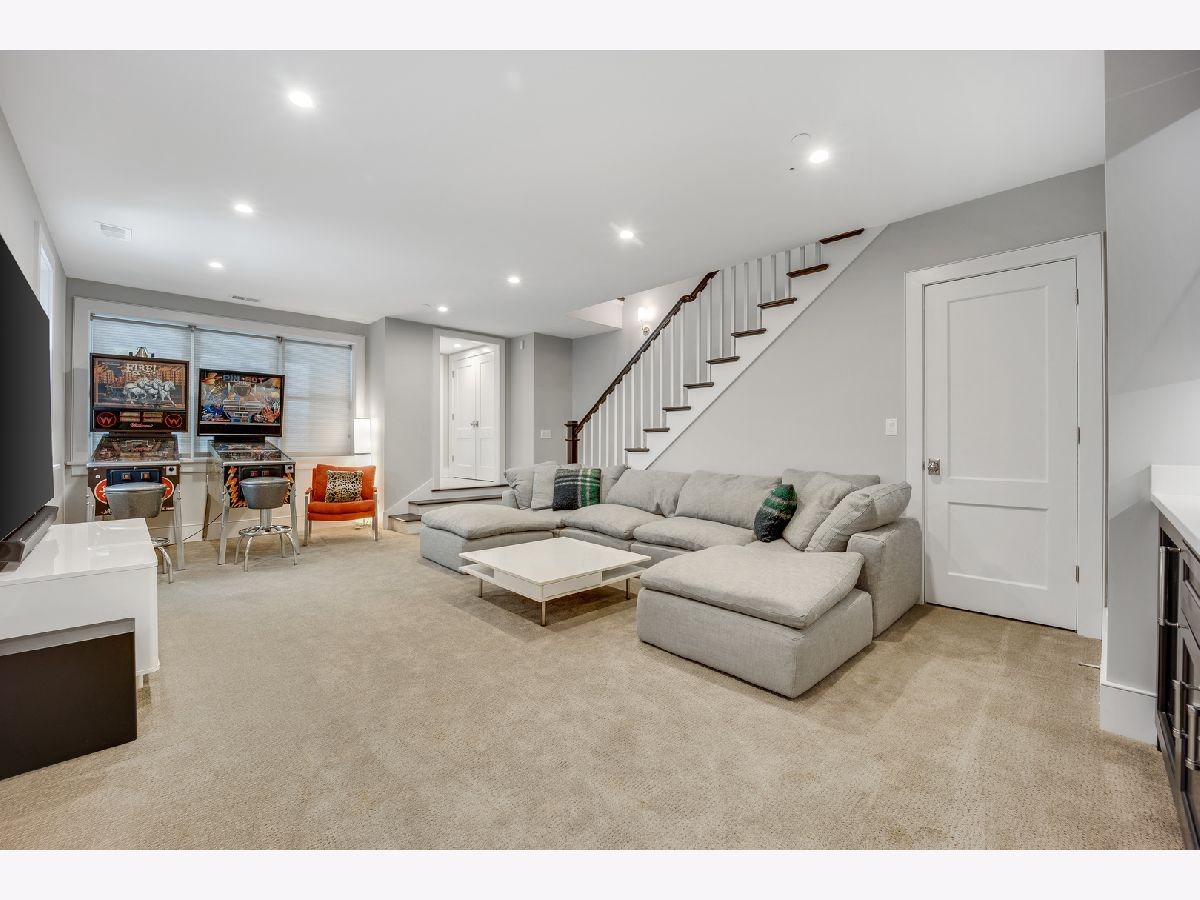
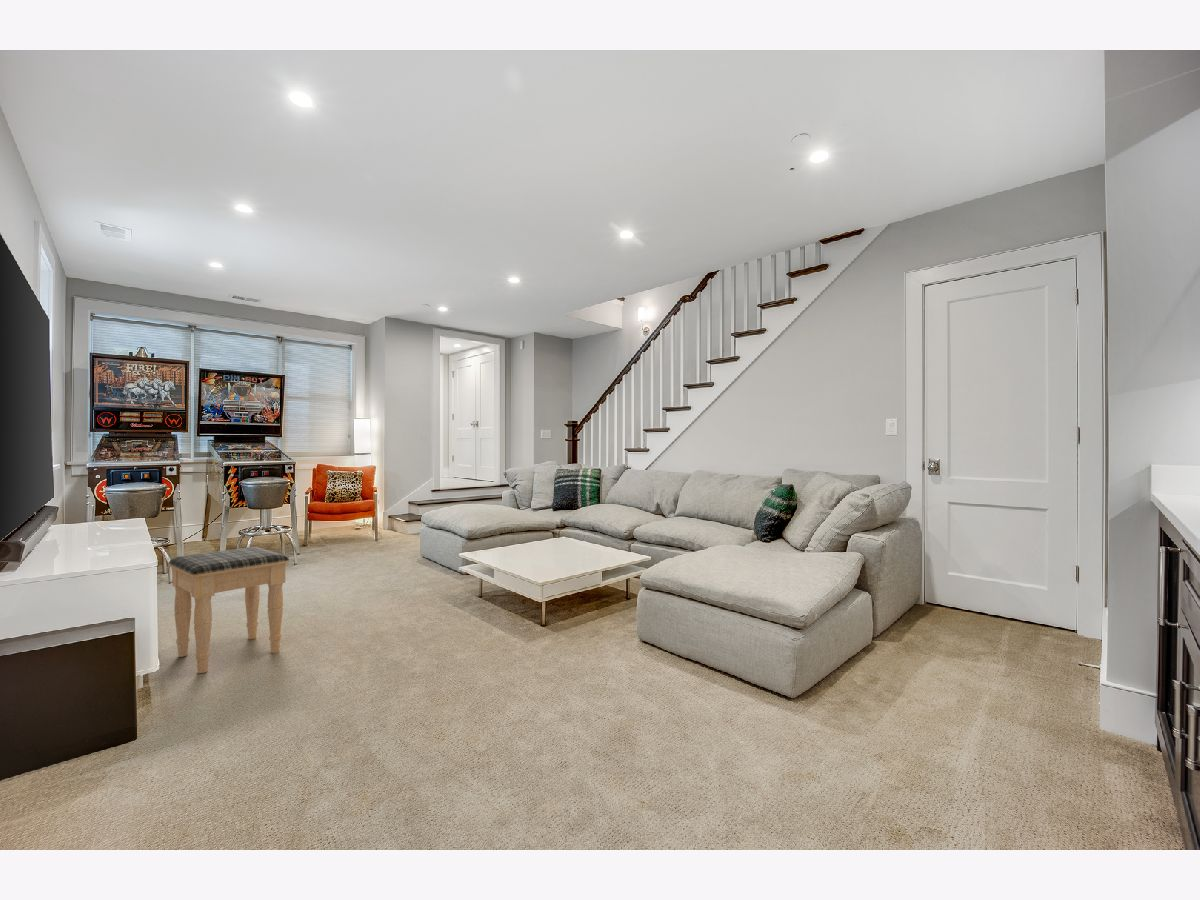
+ footstool (228, 590)
